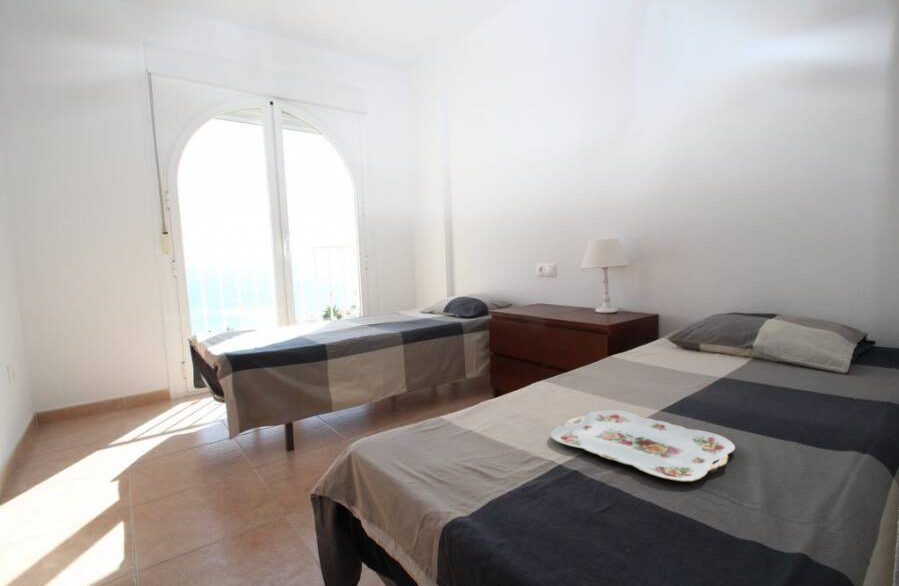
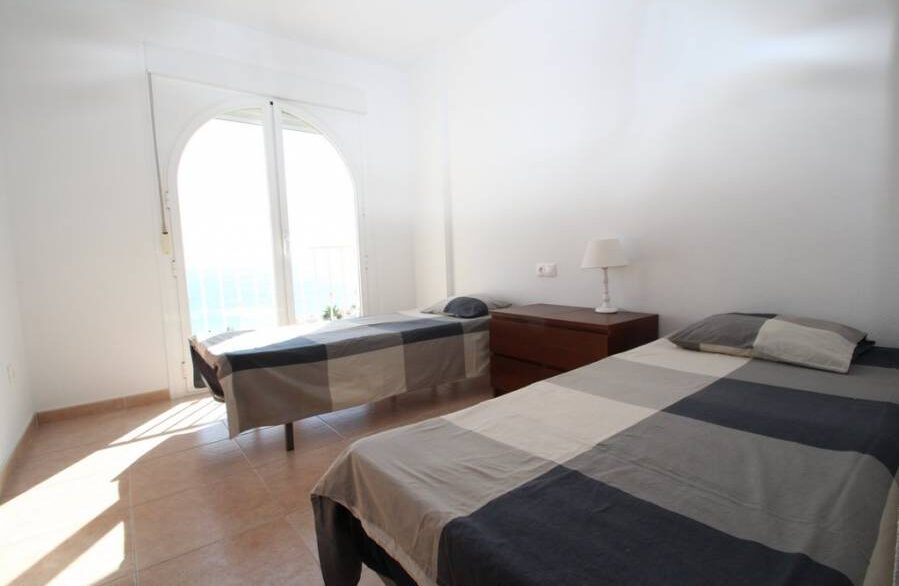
- serving tray (637, 440)
